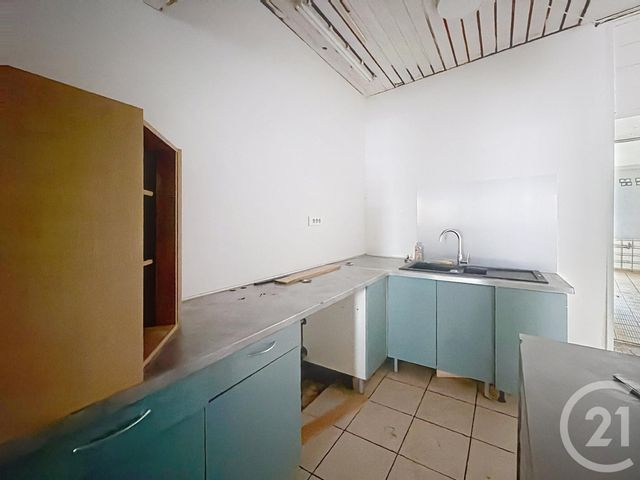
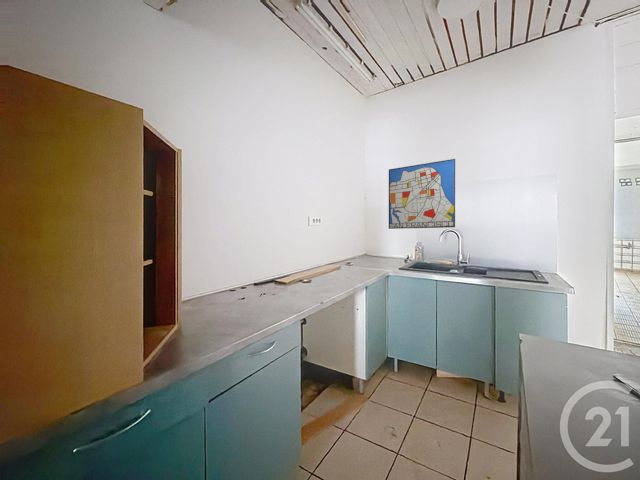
+ wall art (419, 196)
